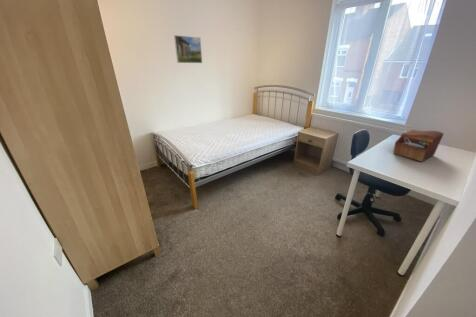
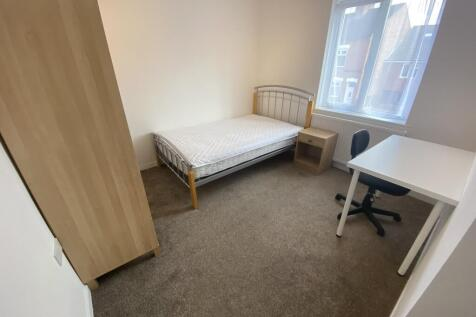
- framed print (188, 50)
- sewing box (415, 143)
